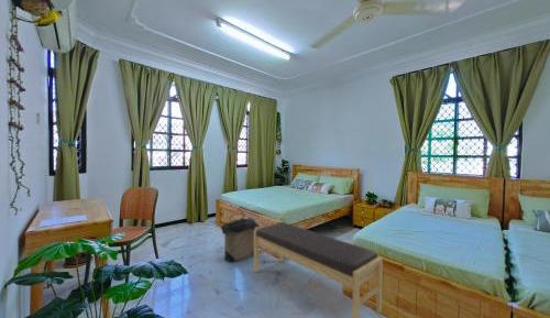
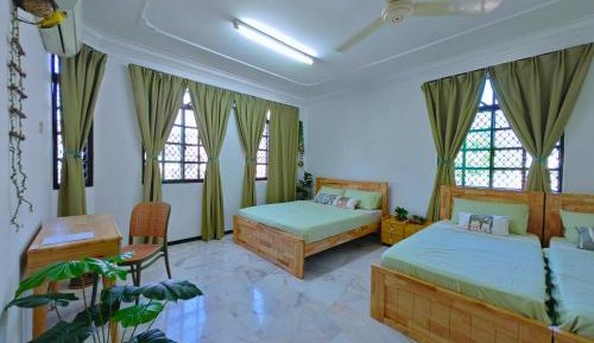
- laundry hamper (240, 232)
- bench (308, 263)
